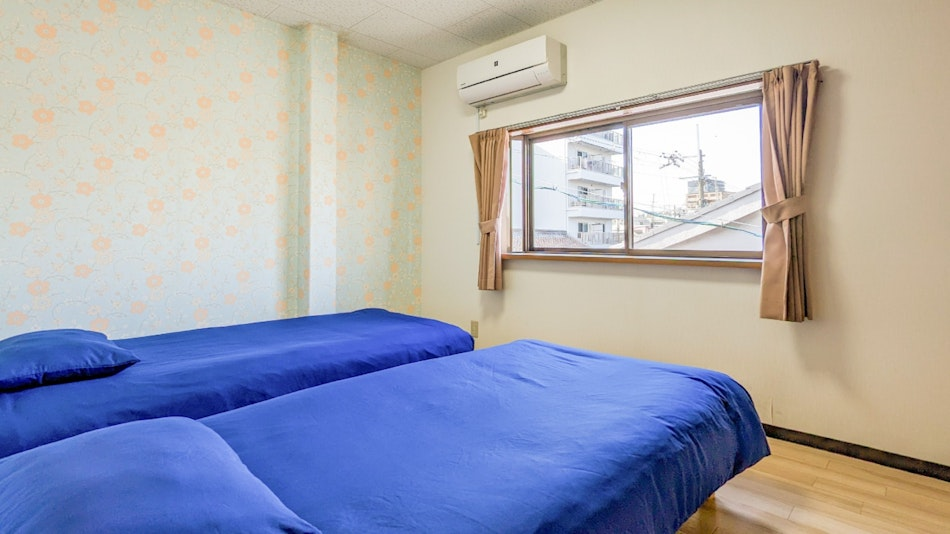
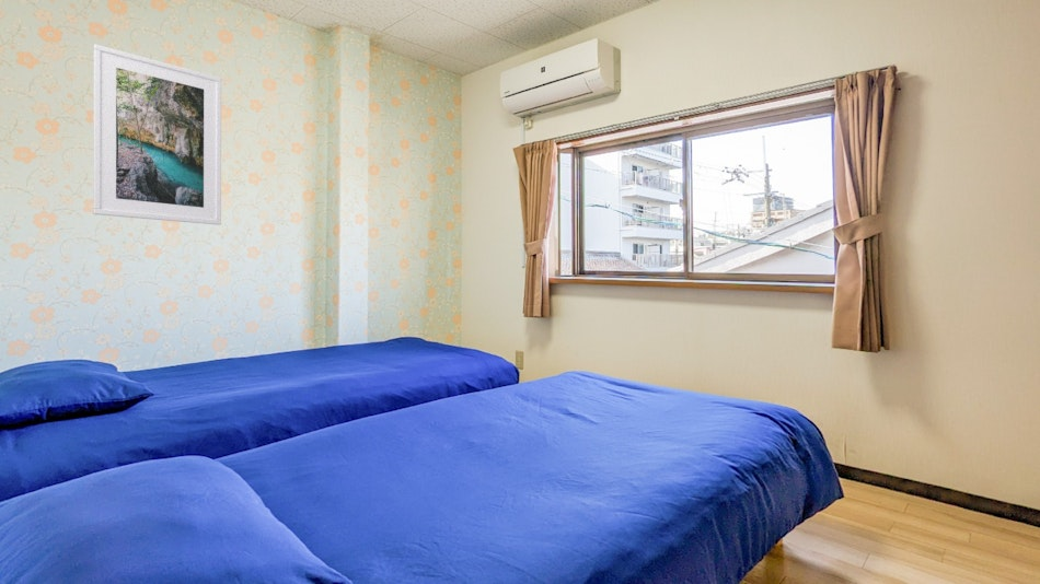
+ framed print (161, 141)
